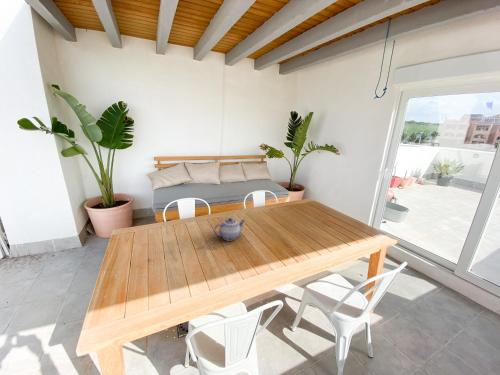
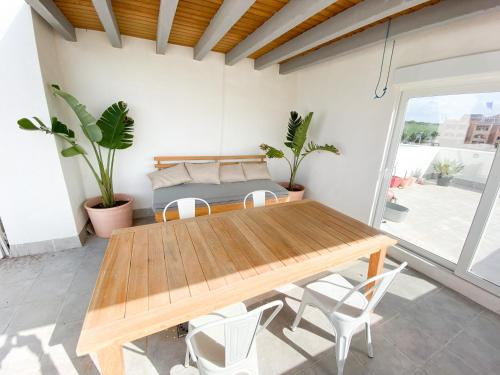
- teapot (229, 227)
